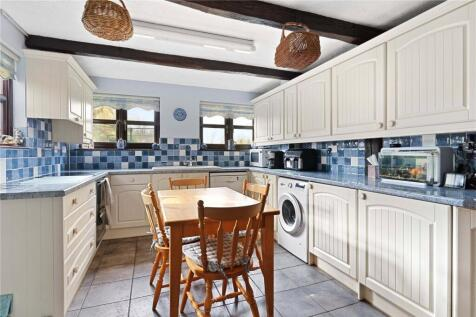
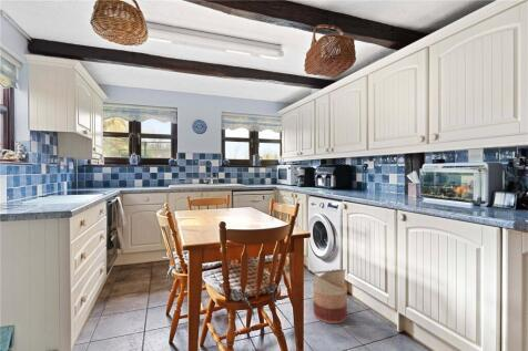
+ basket (329, 292)
